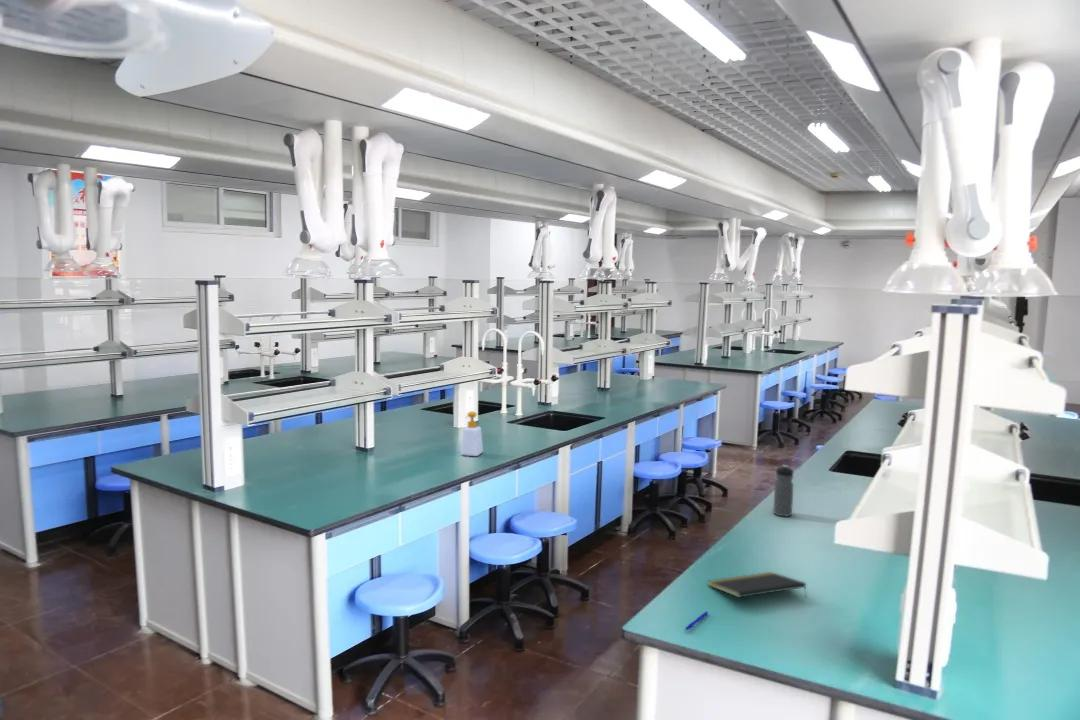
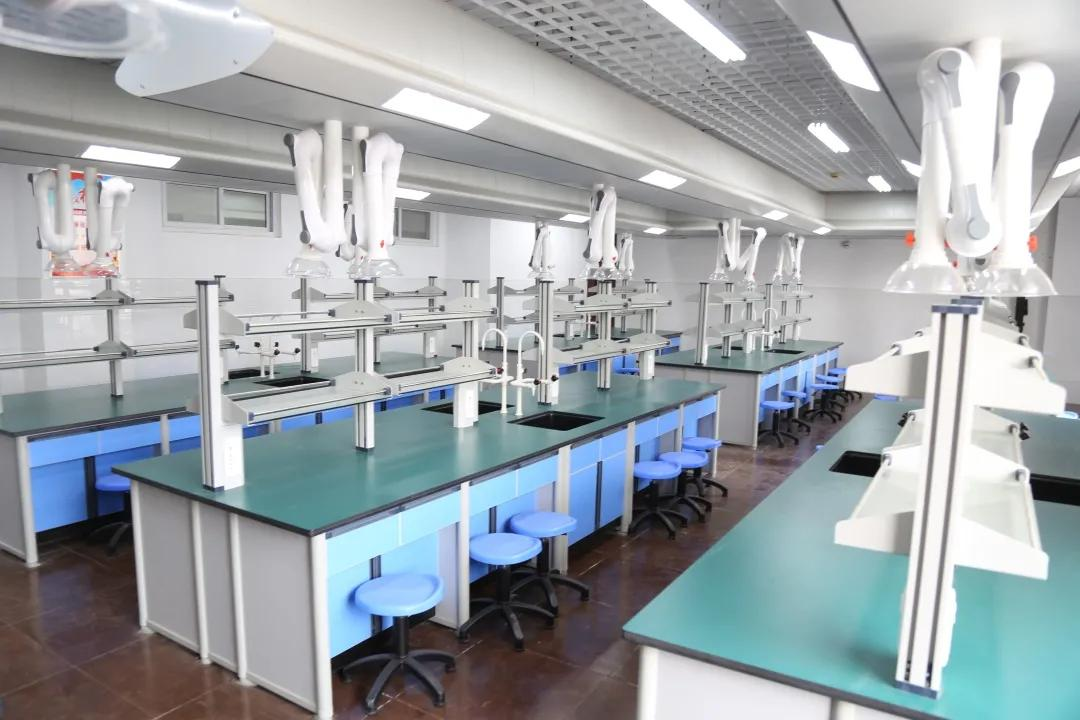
- soap bottle (470, 433)
- notepad (755, 584)
- pen (697, 619)
- water bottle (783, 489)
